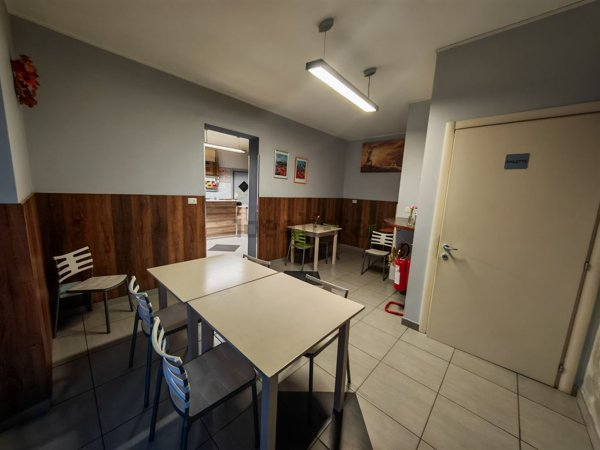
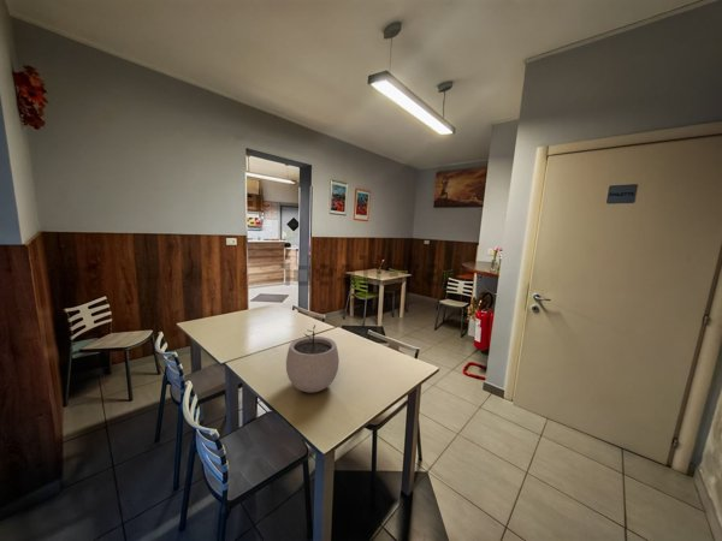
+ plant pot (313, 356)
